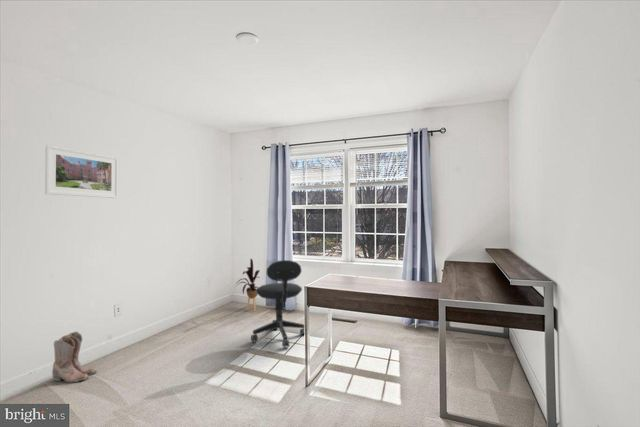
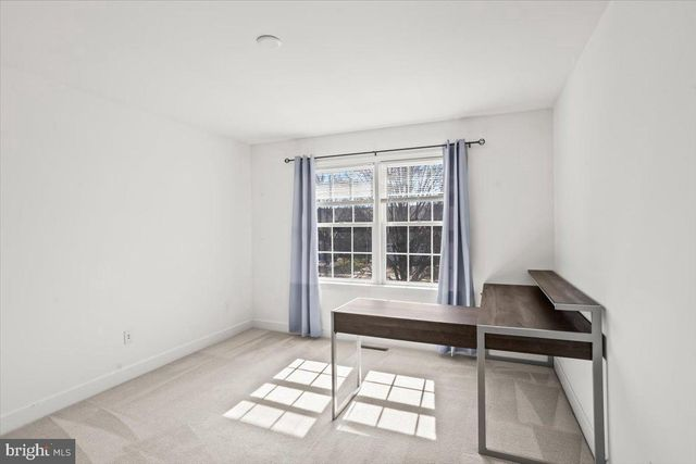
- boots (75, 355)
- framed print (85, 174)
- office chair (279, 297)
- house plant (249, 284)
